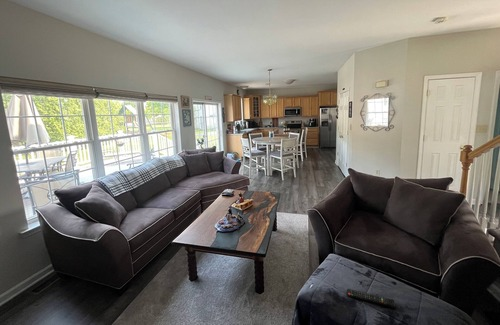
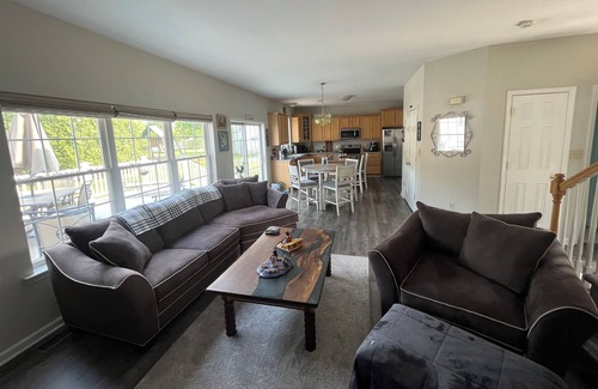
- remote control (369, 298)
